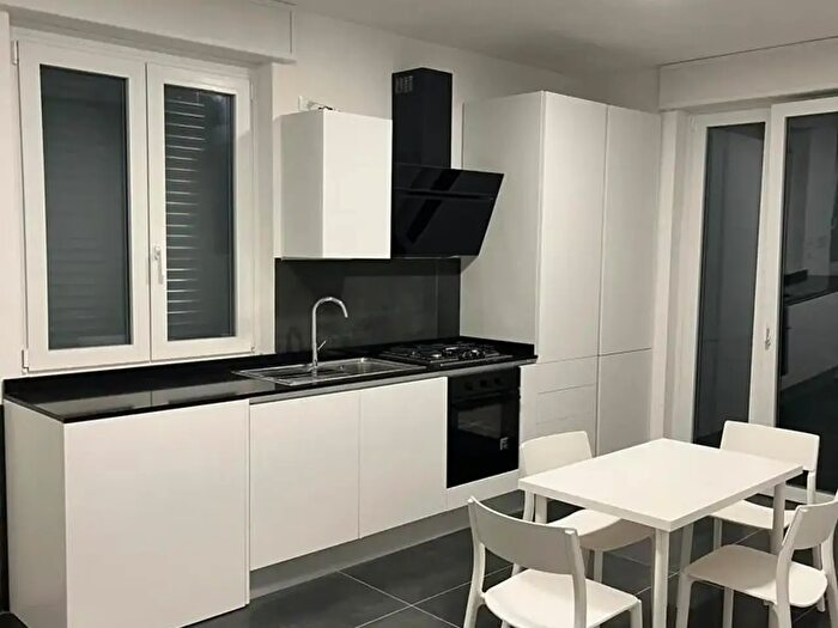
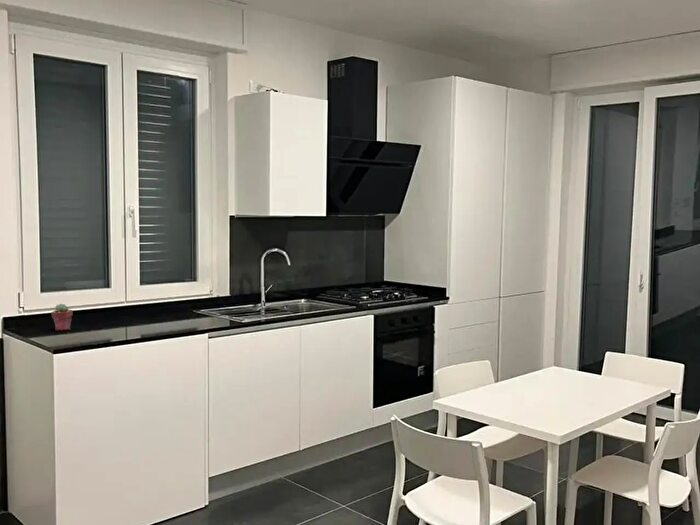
+ potted succulent (62, 316)
